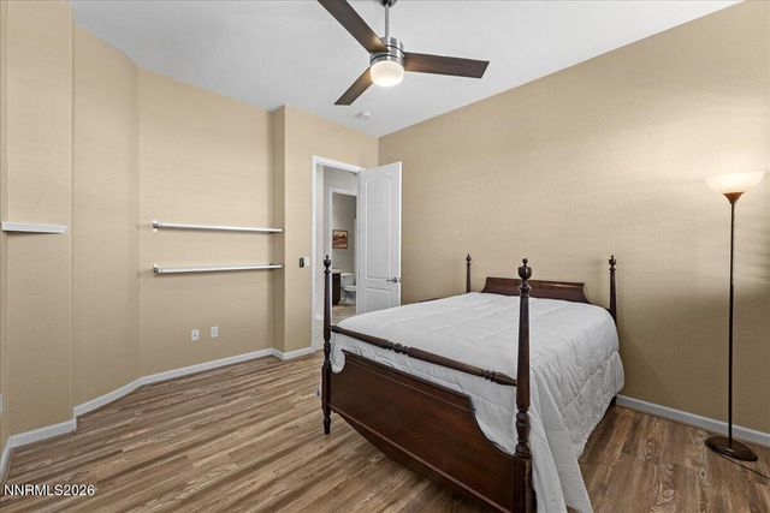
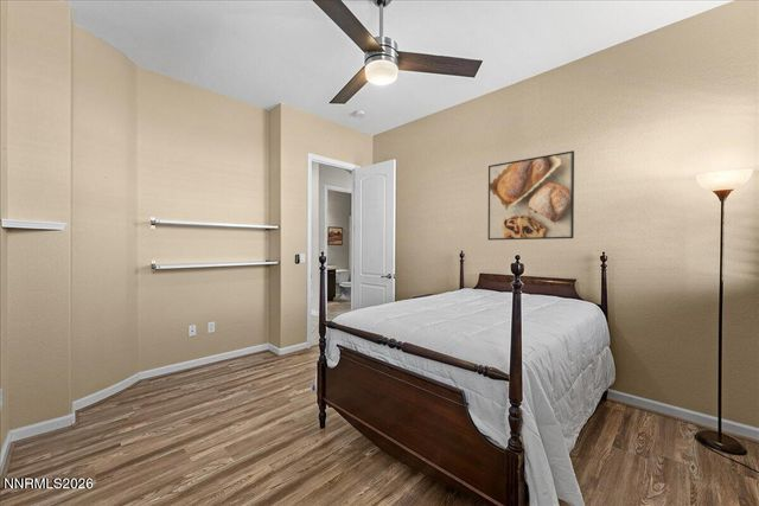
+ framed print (527, 199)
